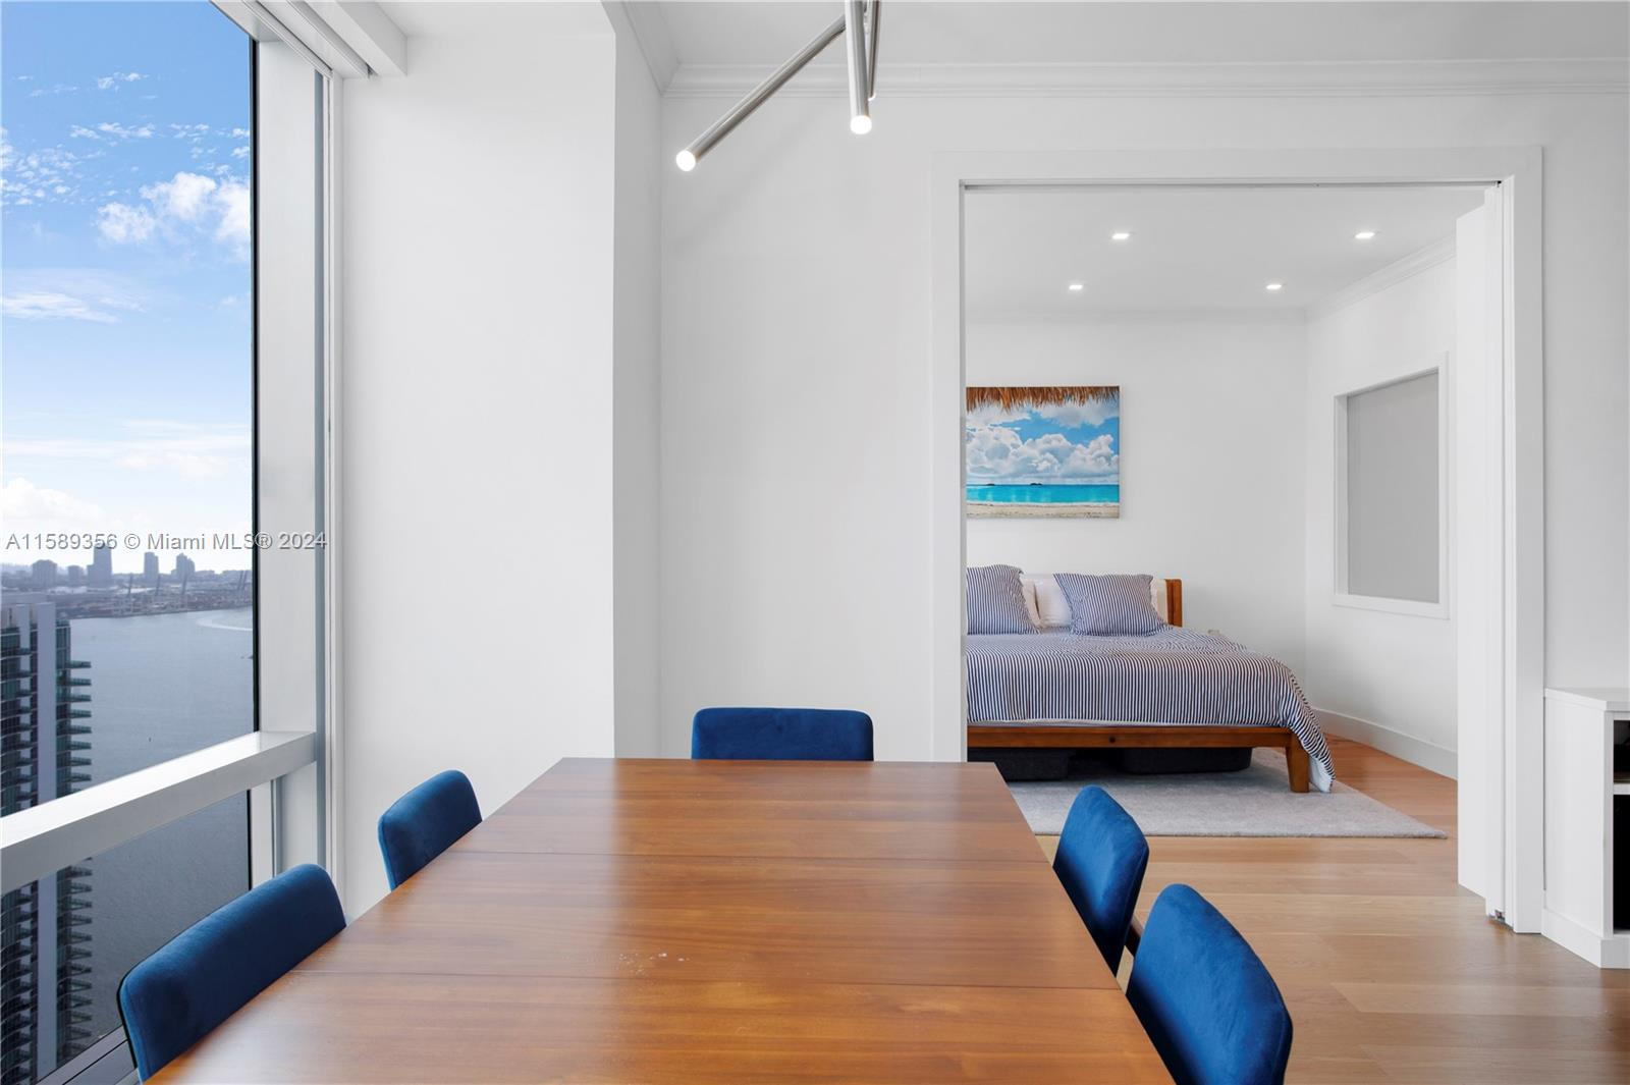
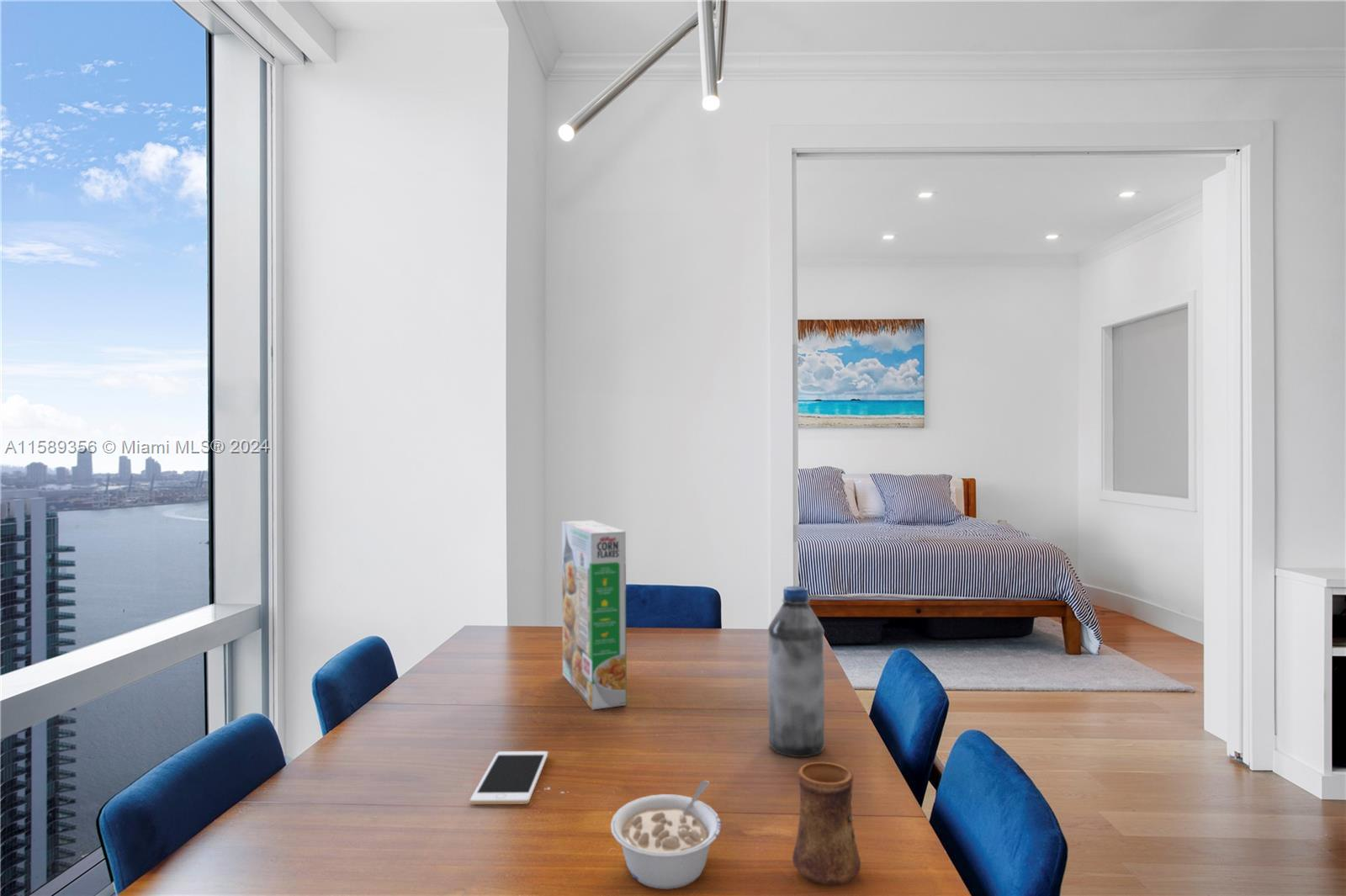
+ cup (826, 822)
+ cell phone (511, 776)
+ cereal box (591, 607)
+ water bottle (796, 667)
+ legume (665, 836)
